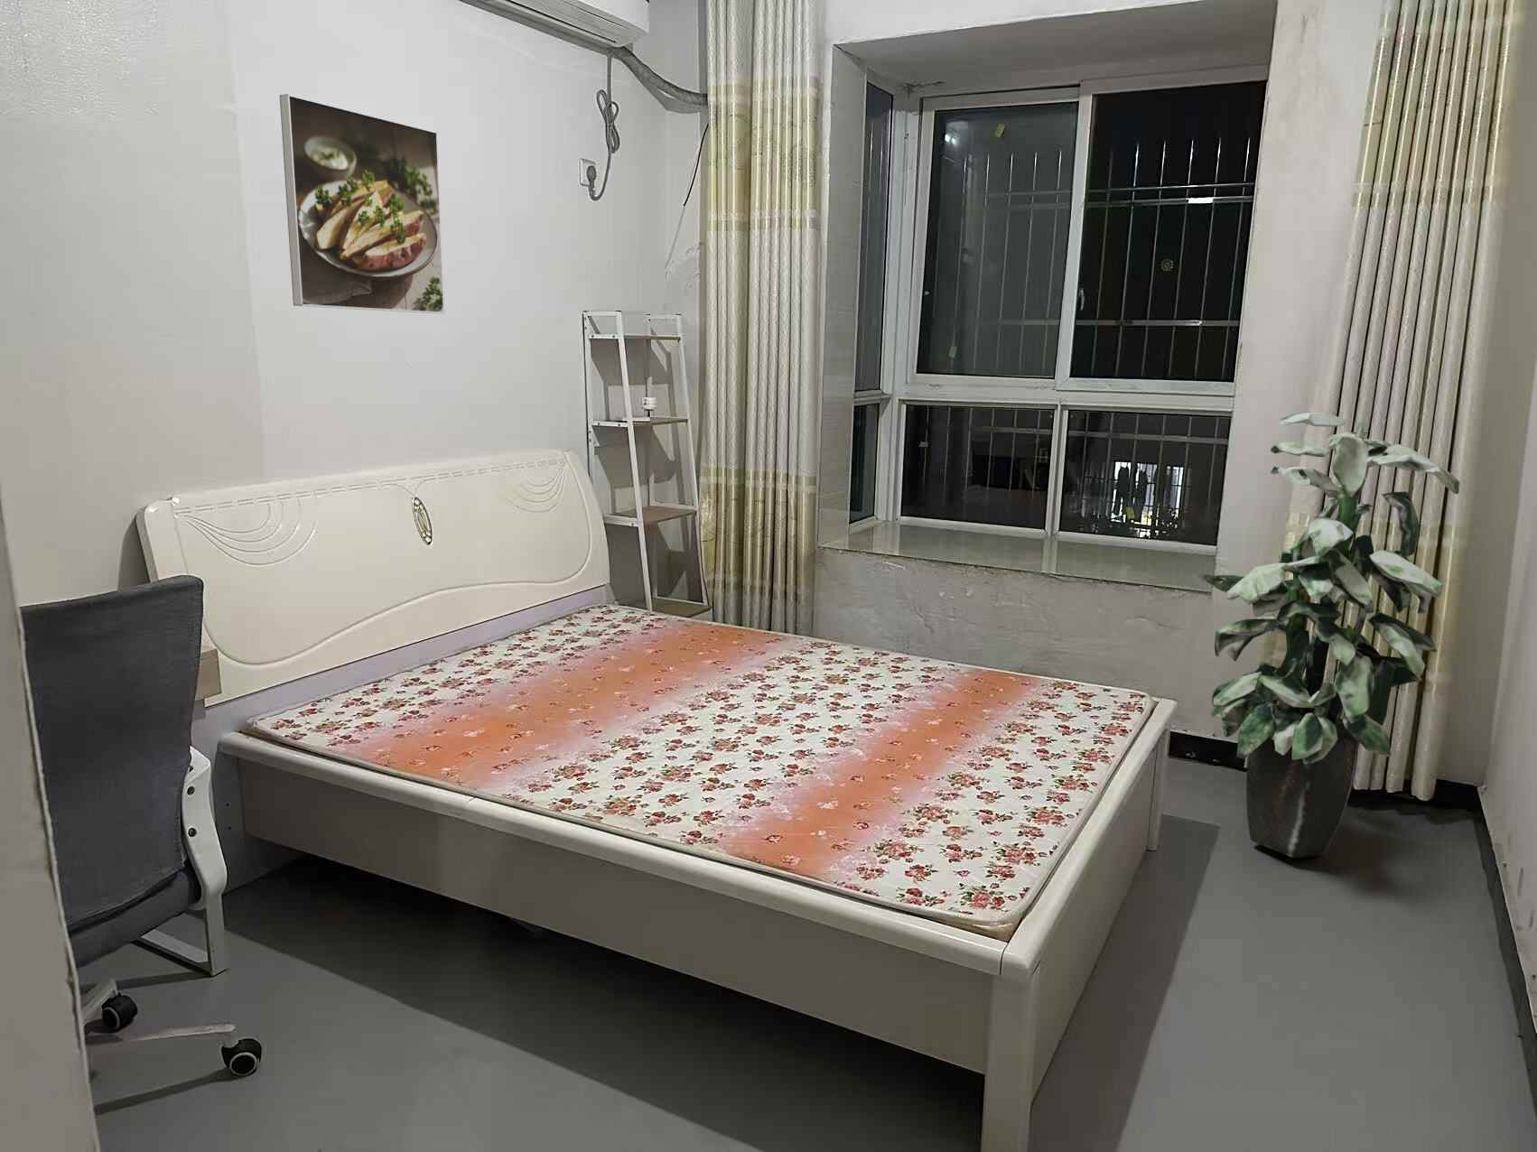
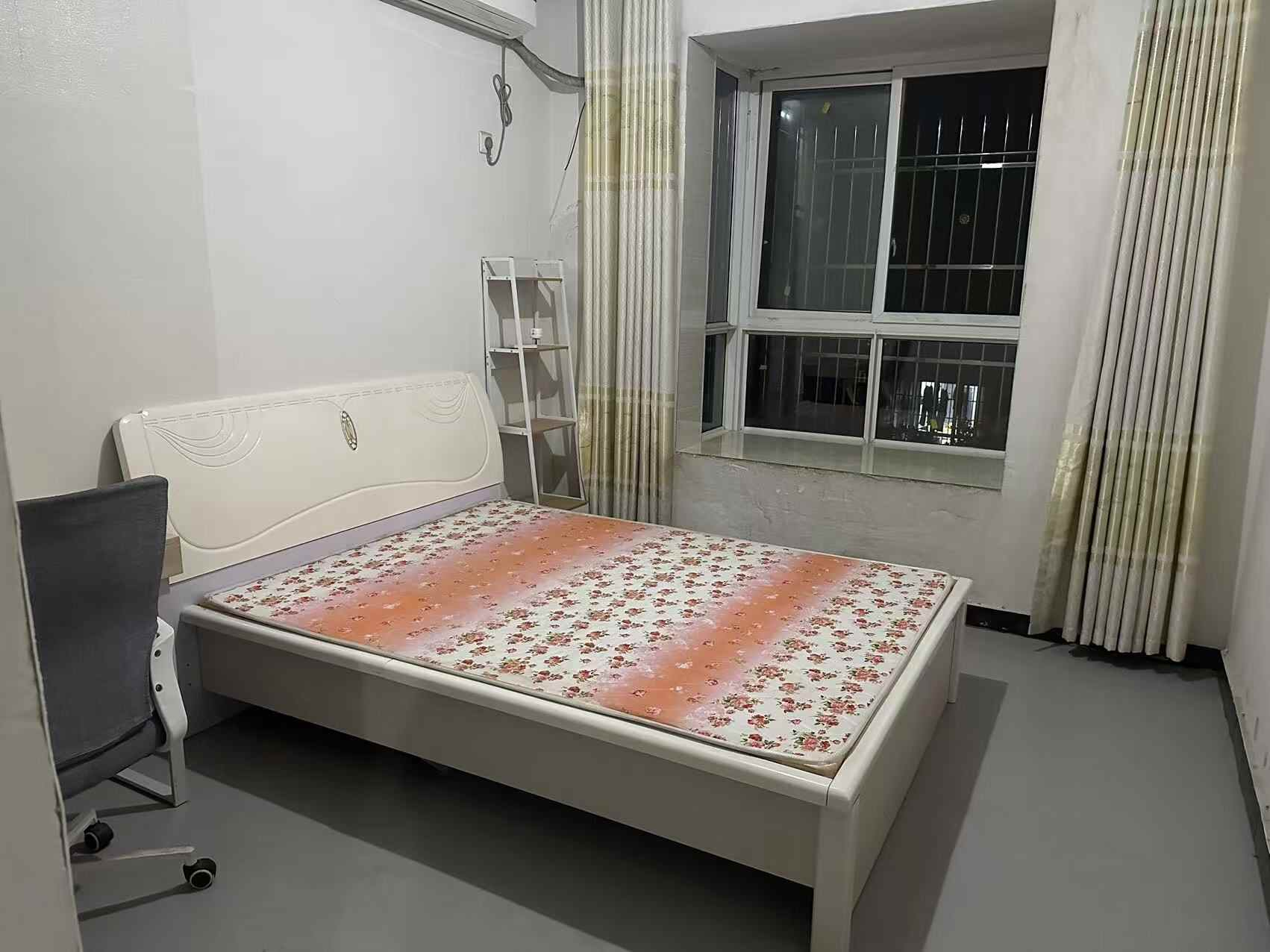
- indoor plant (1312, 635)
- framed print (368, 214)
